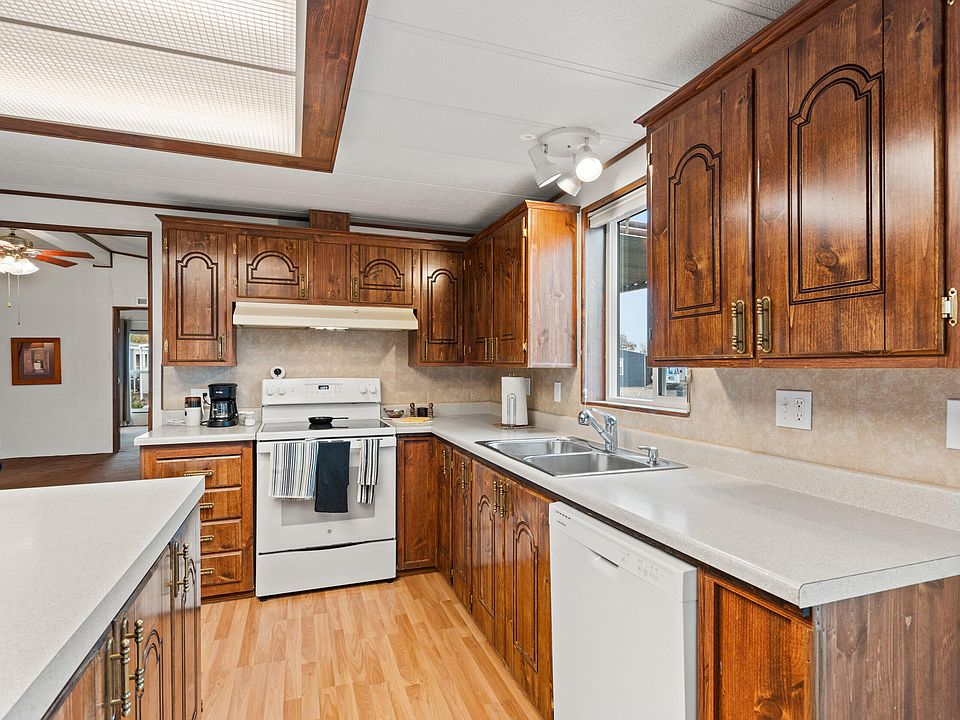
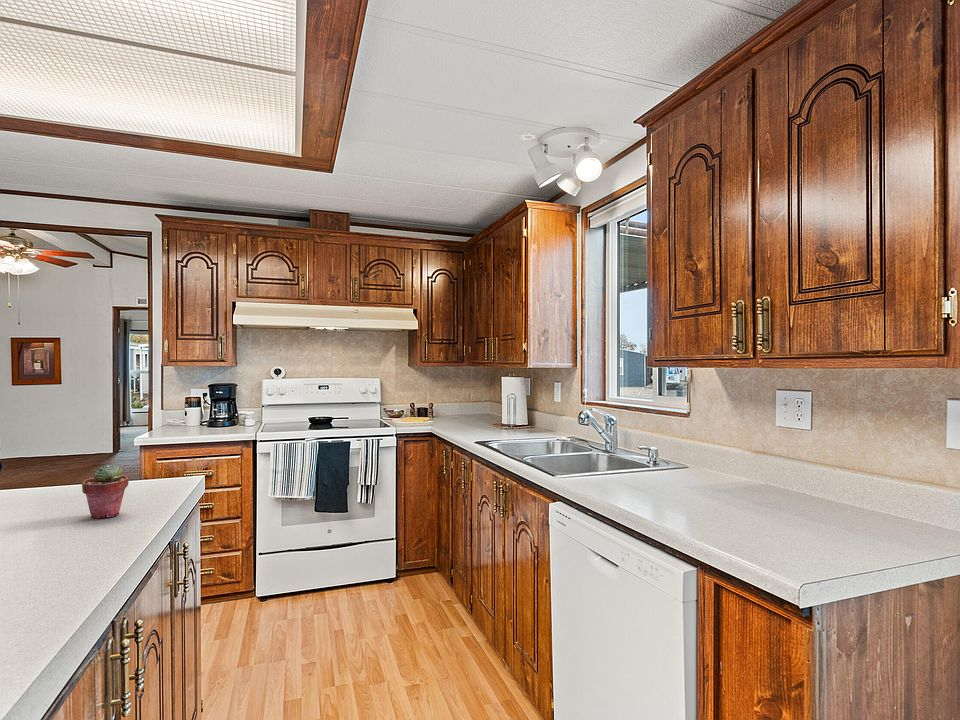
+ potted succulent (105, 489)
